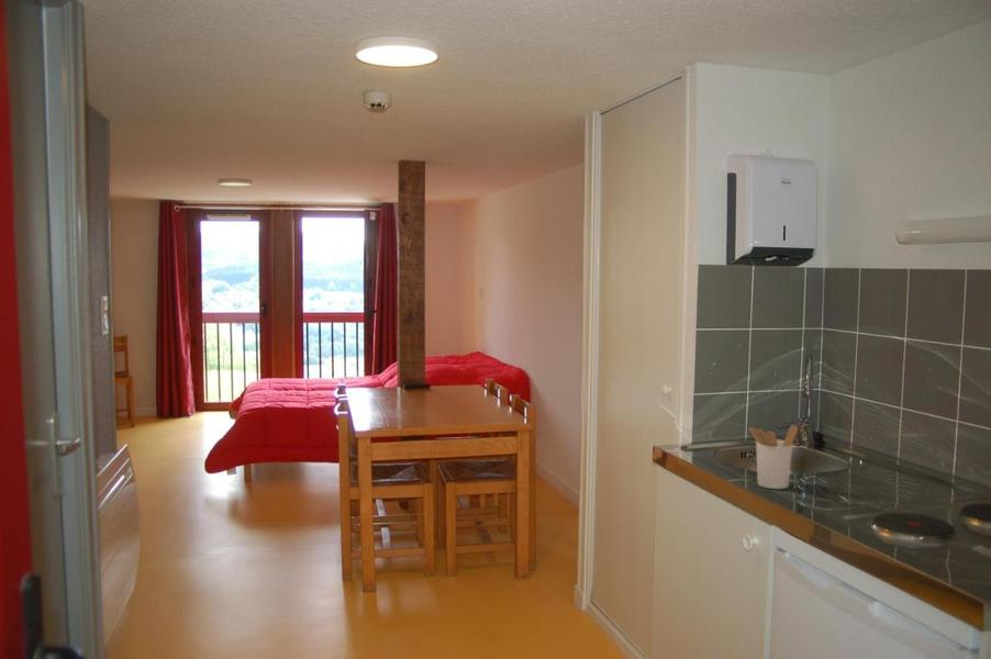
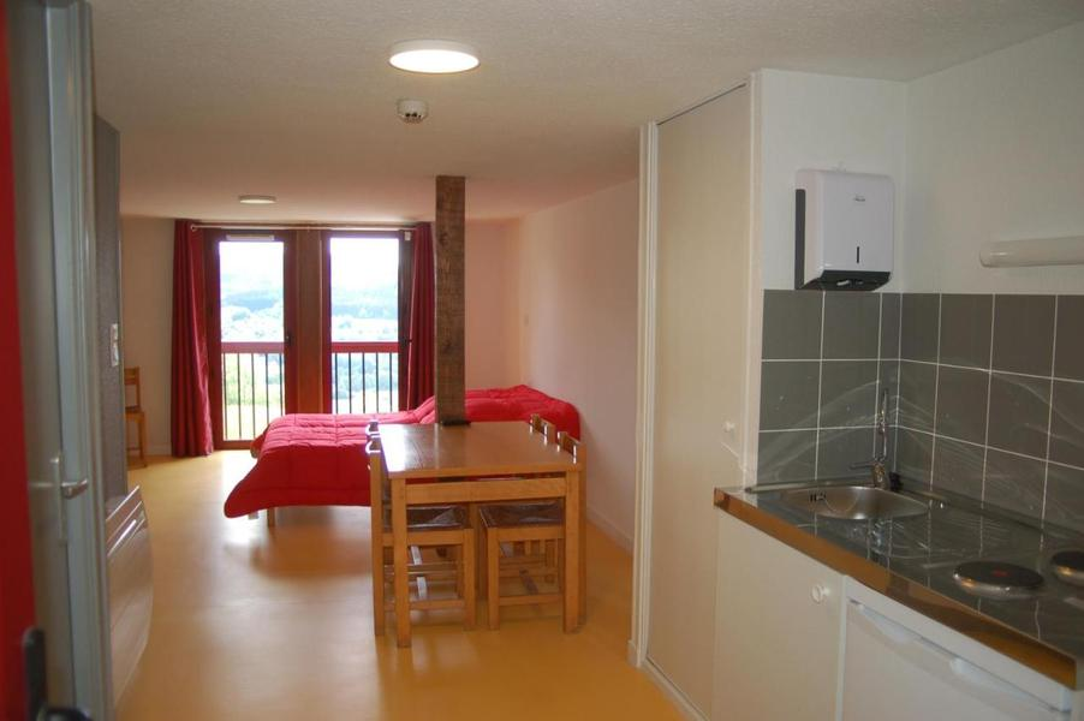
- utensil holder (770, 455)
